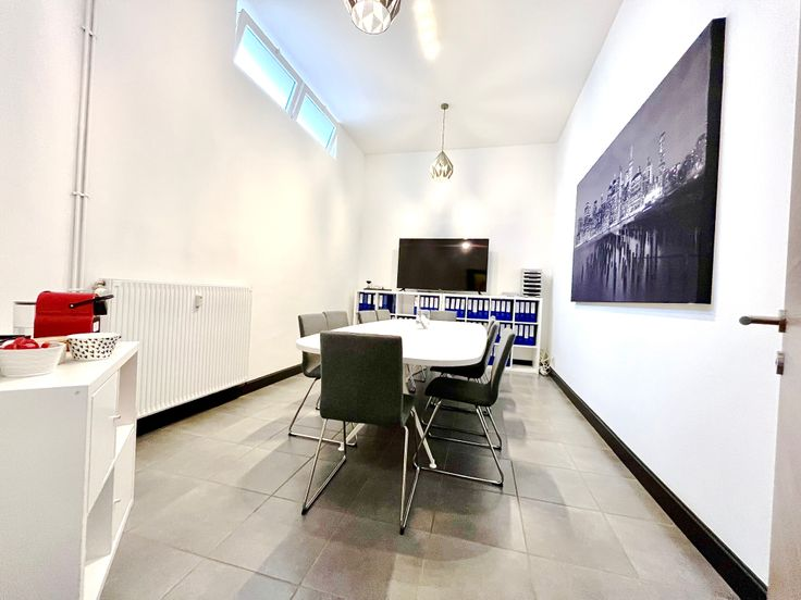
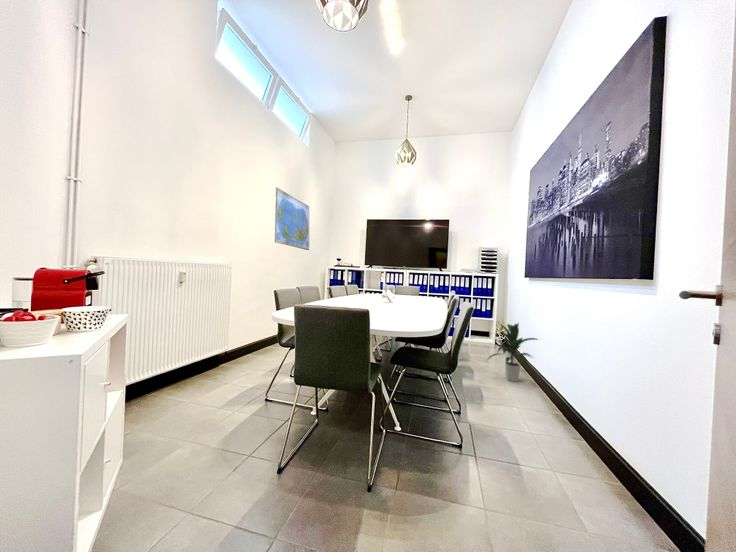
+ world map (294, 222)
+ indoor plant (511, 349)
